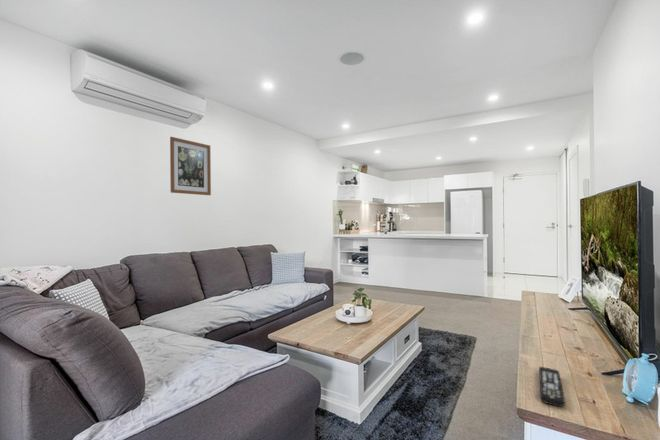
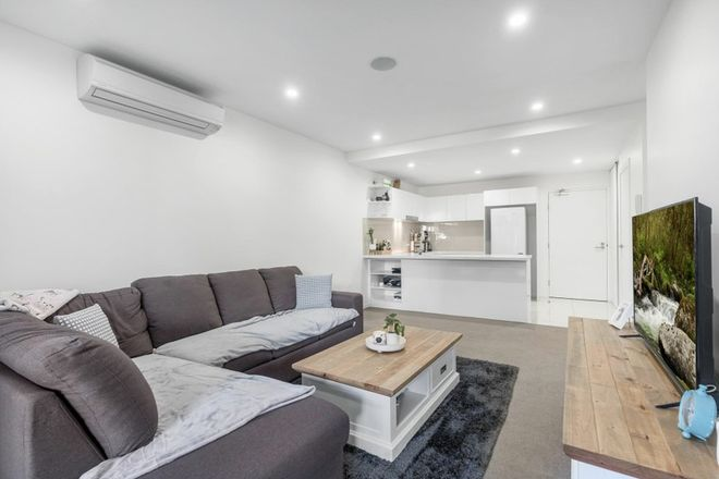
- remote control (550, 385)
- wall art (191, 167)
